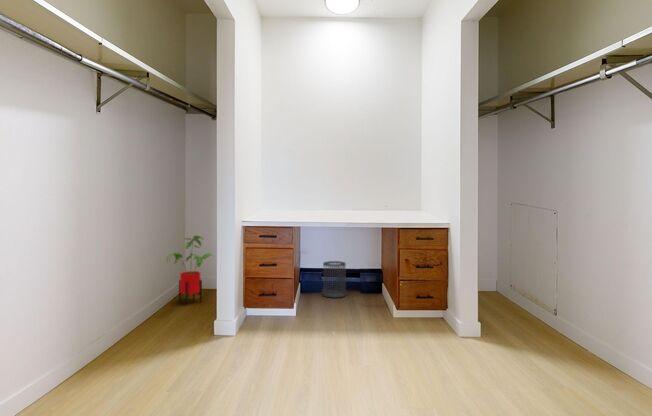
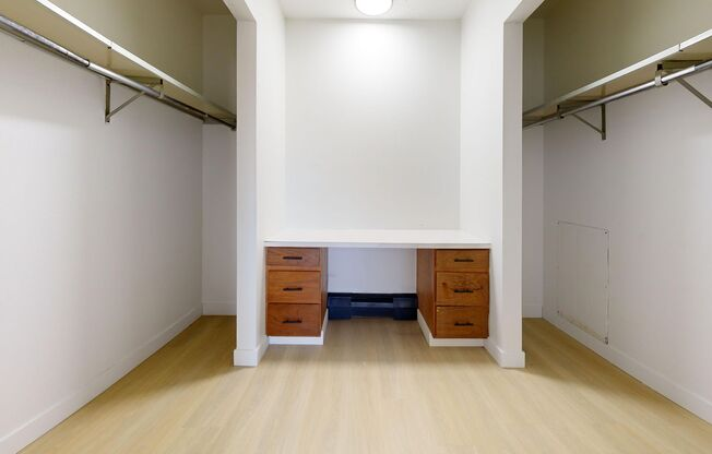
- wastebasket (334, 278)
- house plant (190, 268)
